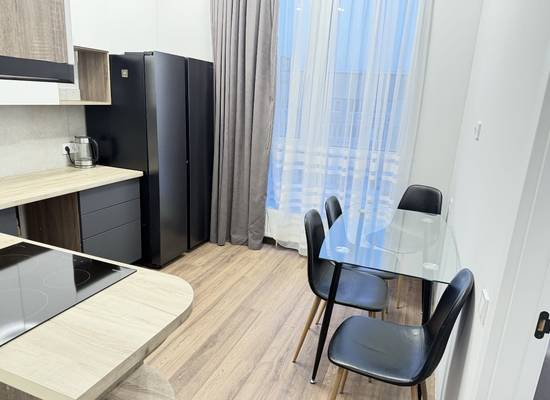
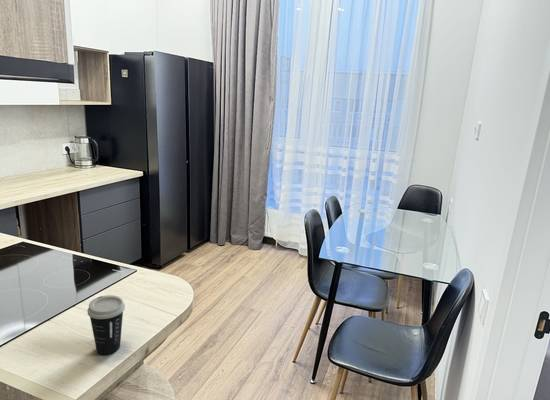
+ coffee cup (107, 325)
